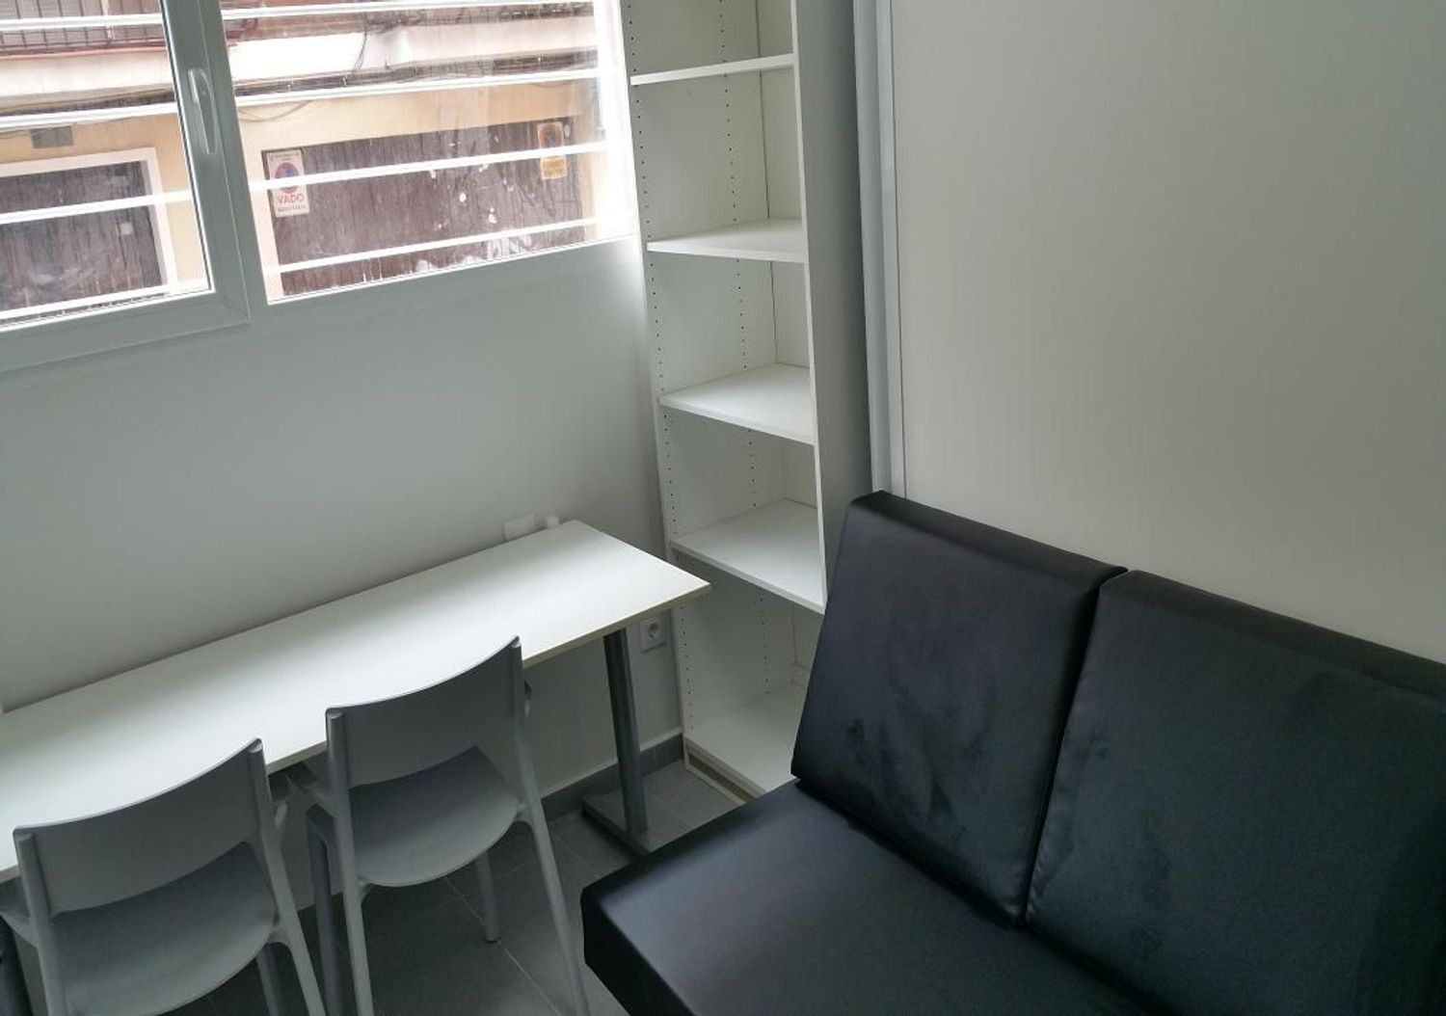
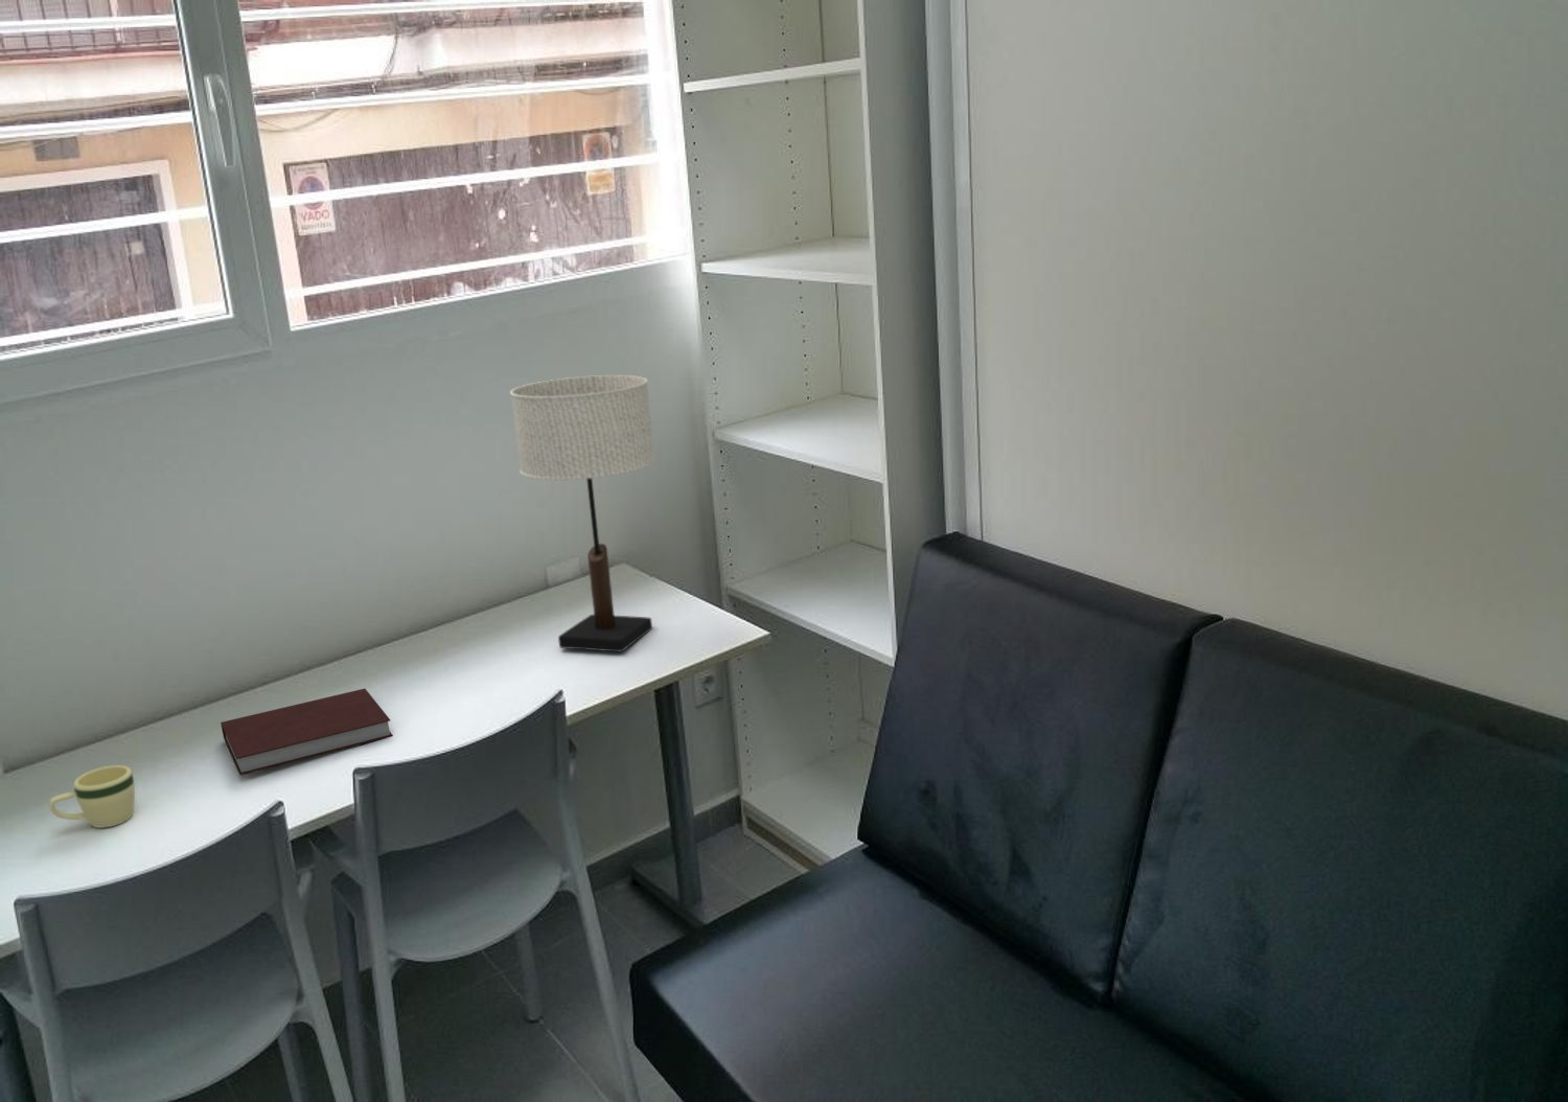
+ notebook (305, 729)
+ mug (93, 801)
+ table lamp (593, 515)
